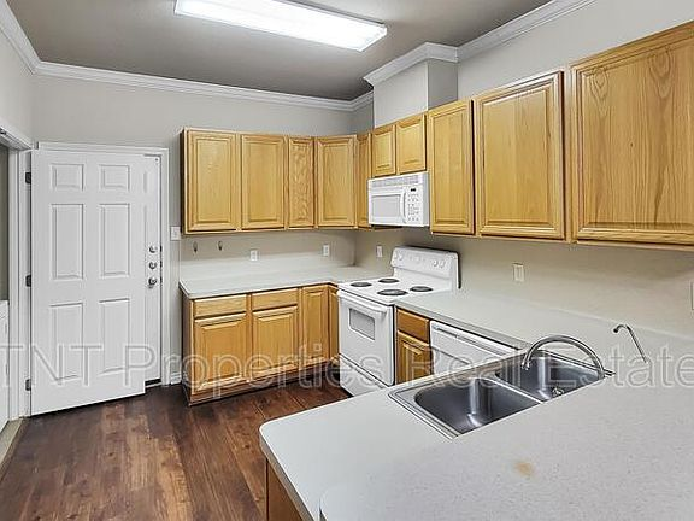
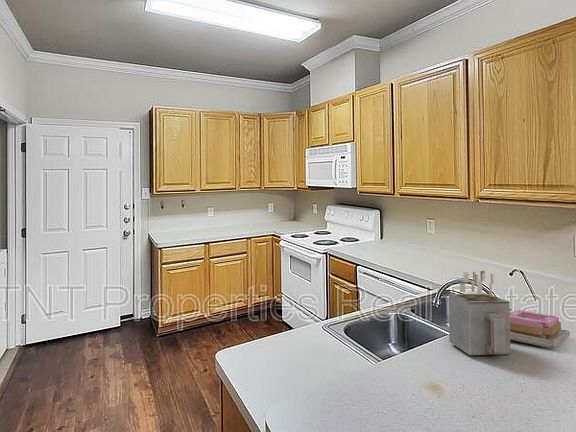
+ toaster (504, 307)
